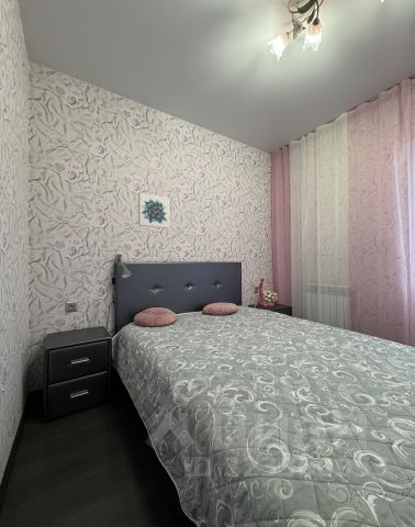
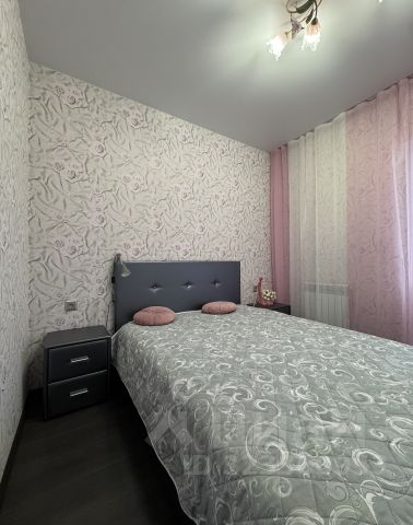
- wall art (154, 211)
